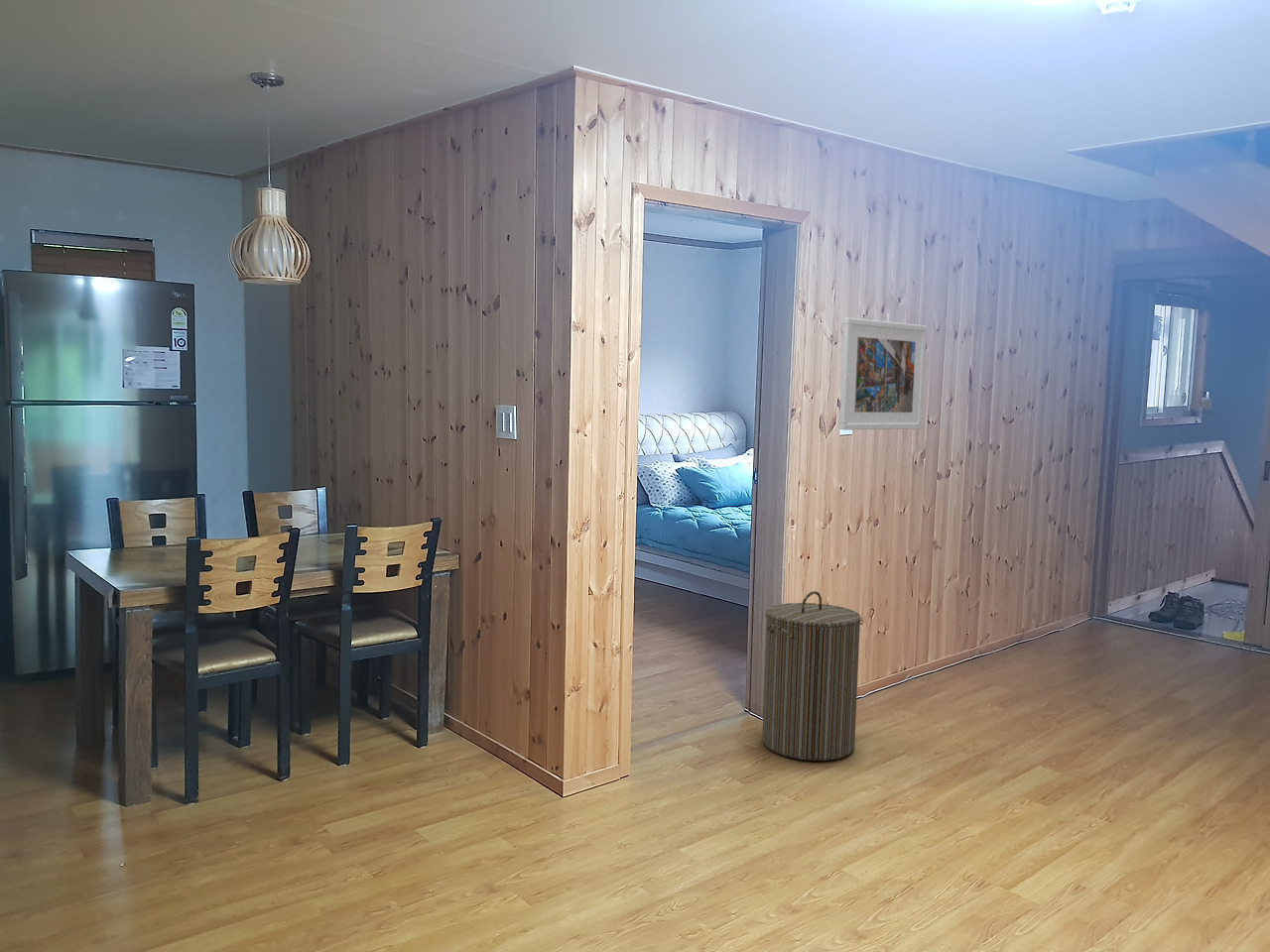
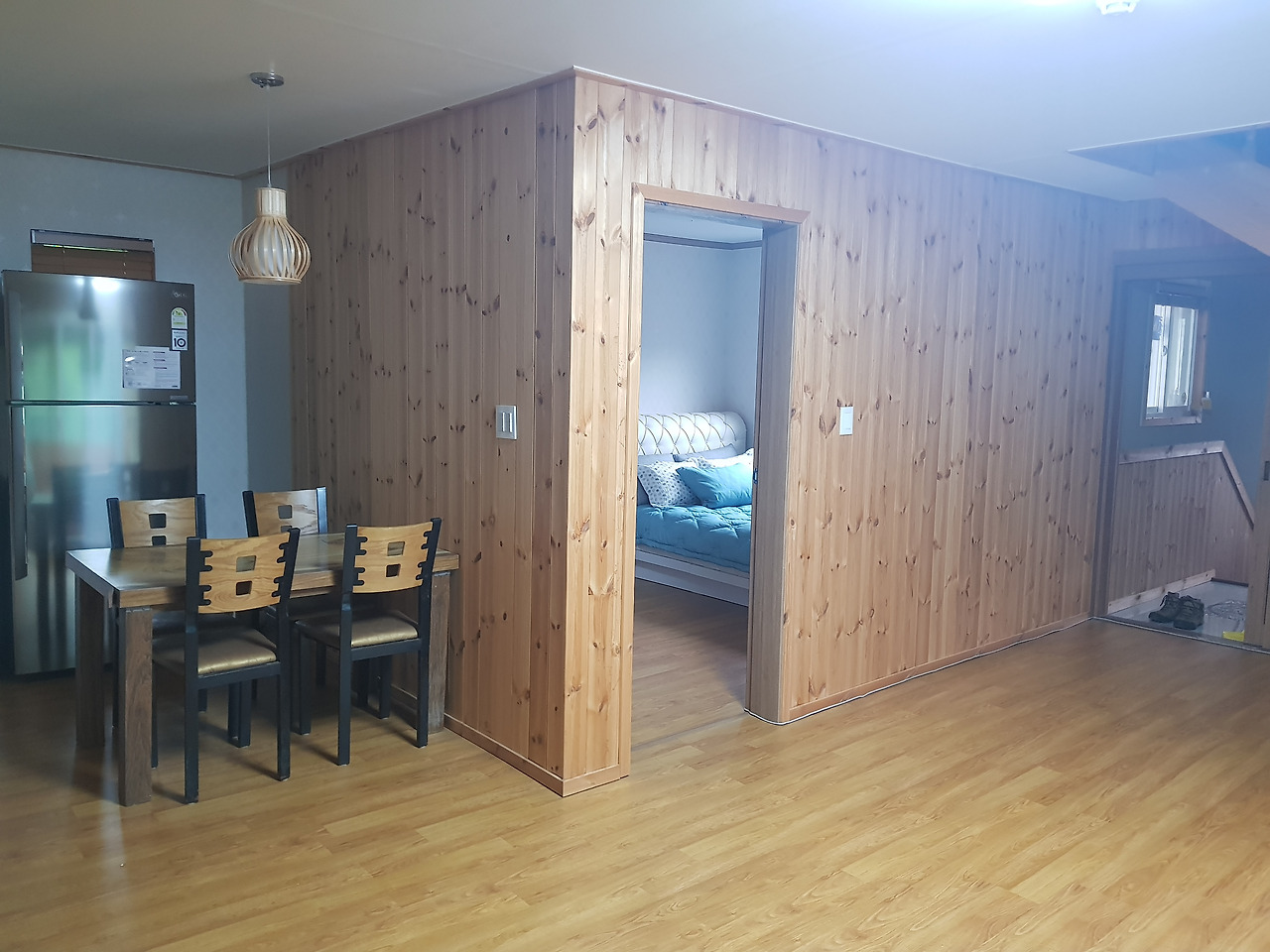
- laundry hamper (811, 667)
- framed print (884, 376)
